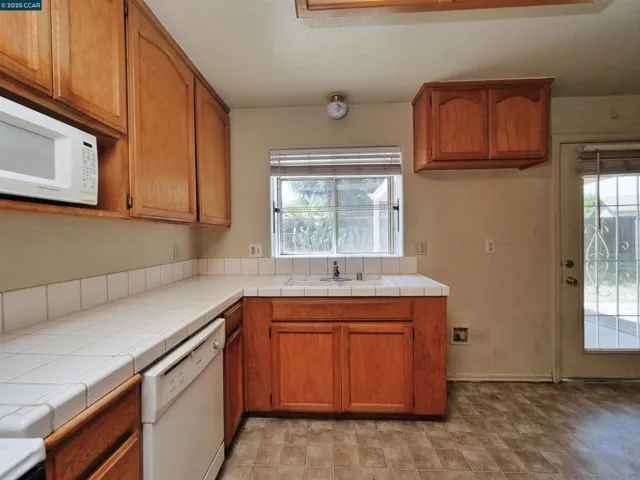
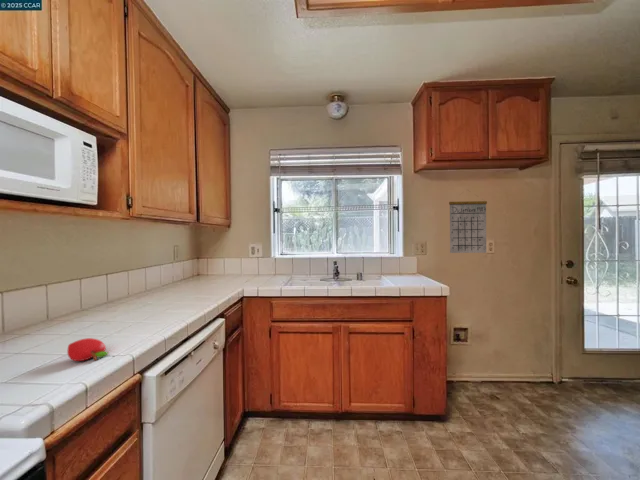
+ calendar (468, 221)
+ fruit (87, 349)
